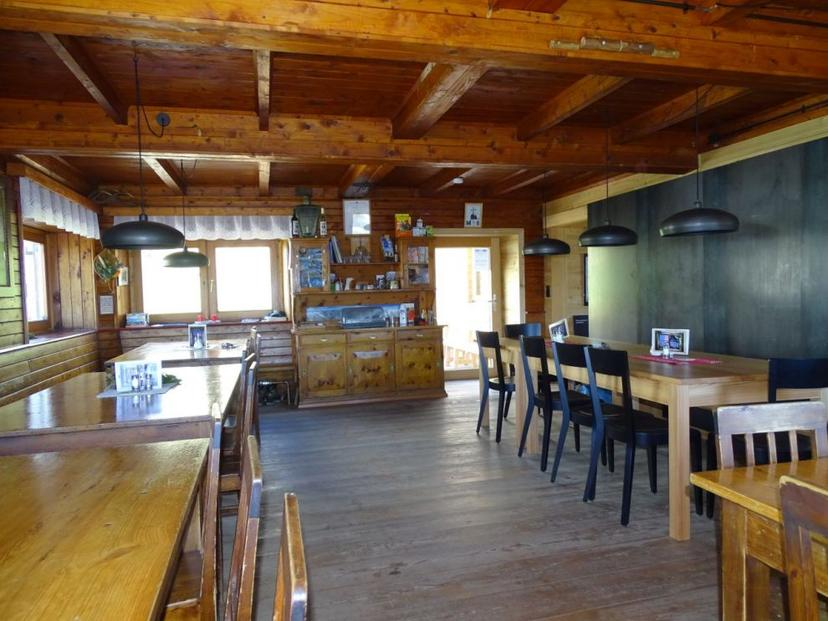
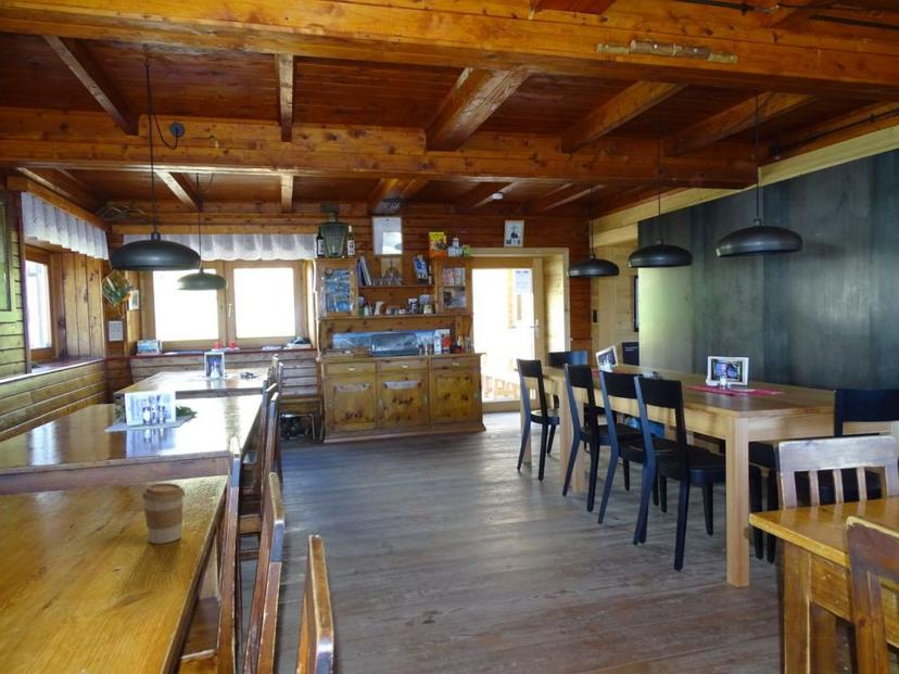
+ coffee cup (164, 511)
